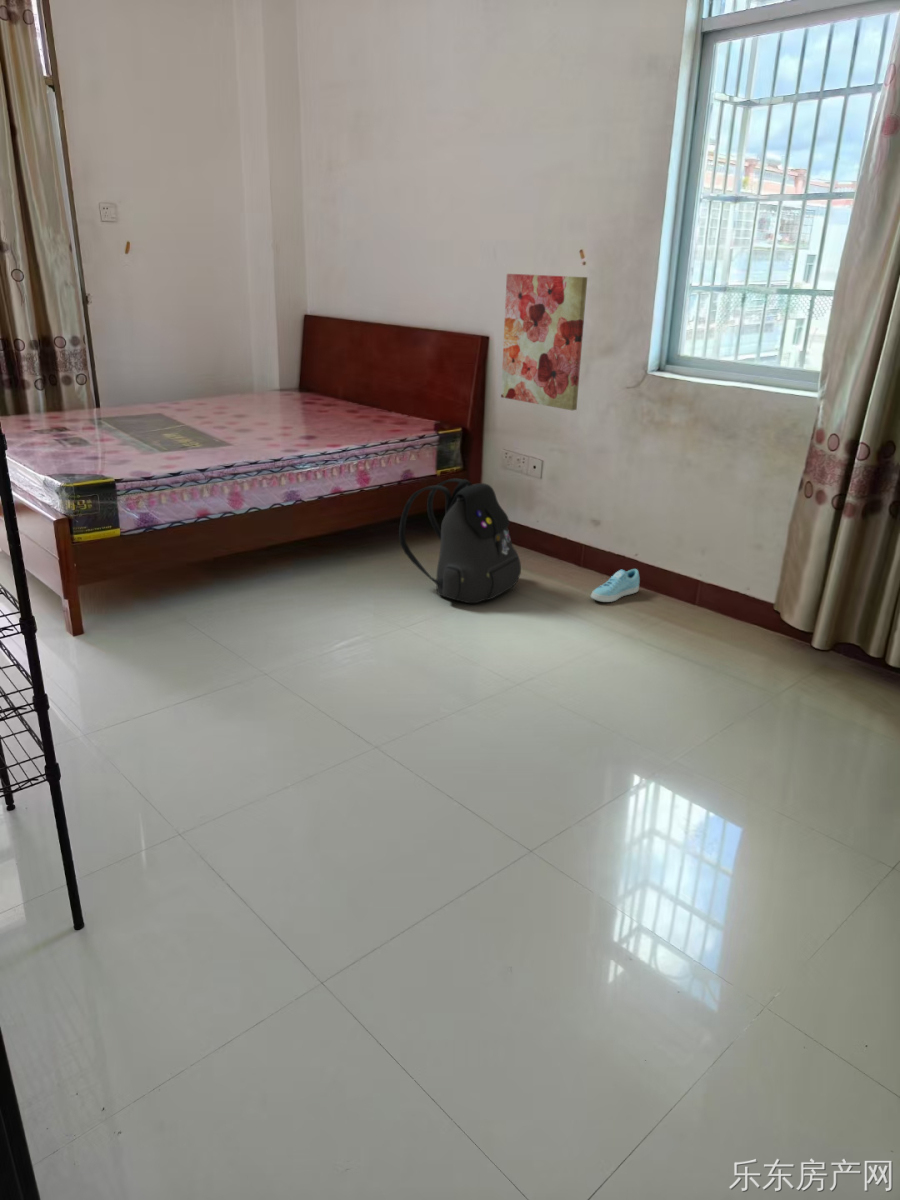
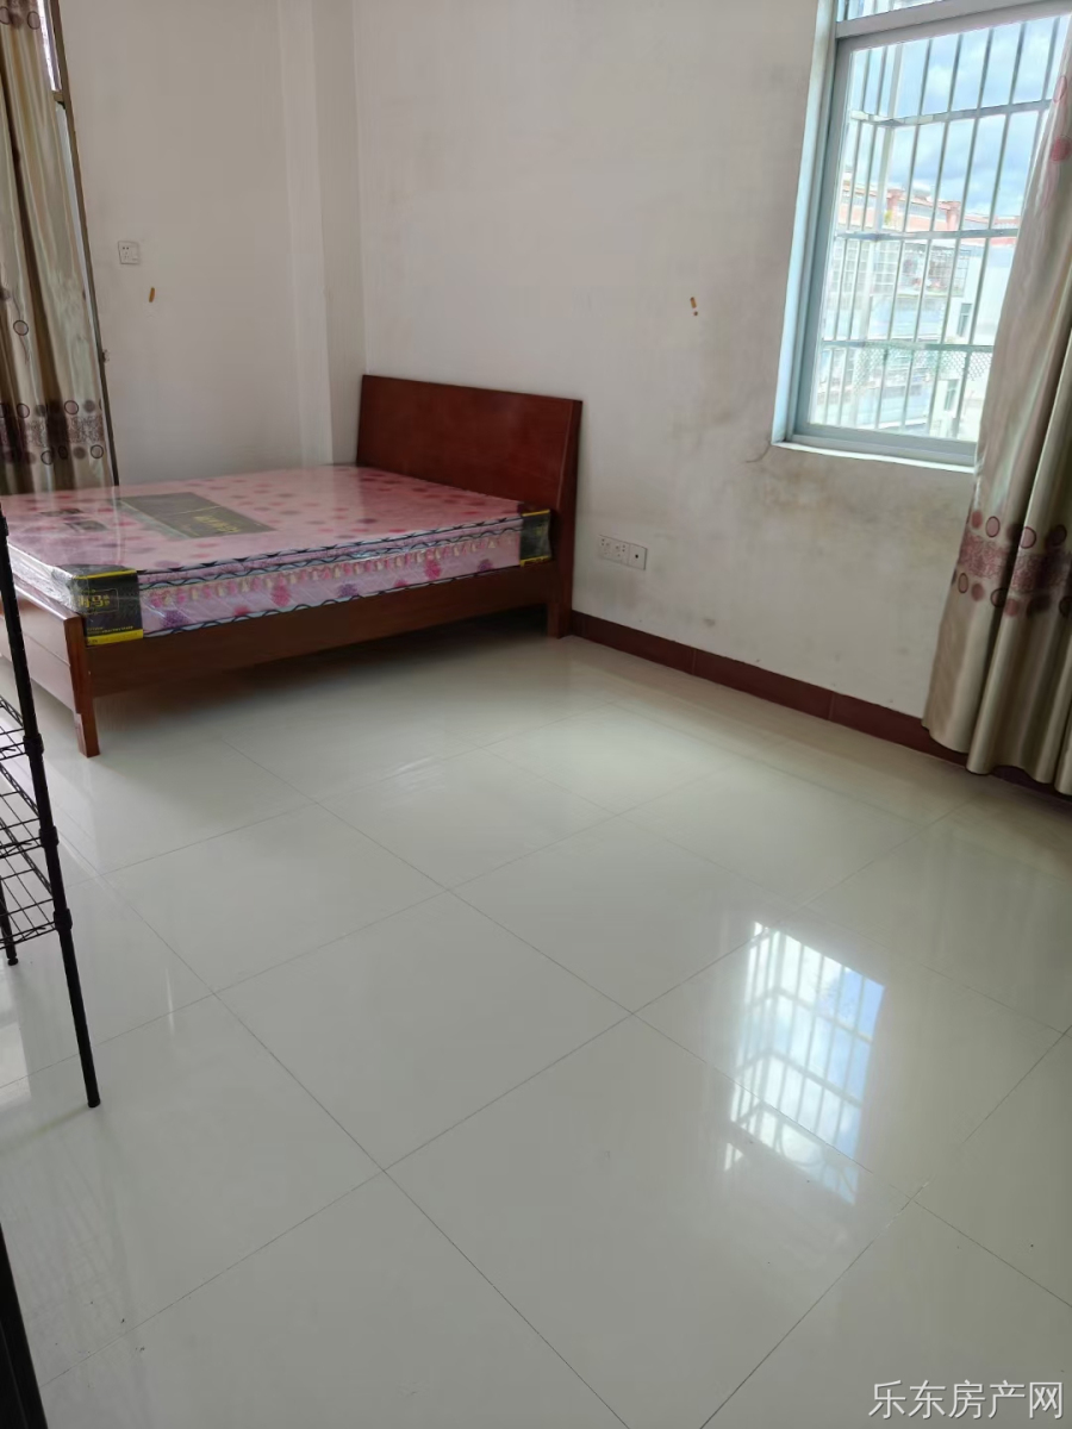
- wall art (541, 341)
- backpack (462, 533)
- sneaker (615, 582)
